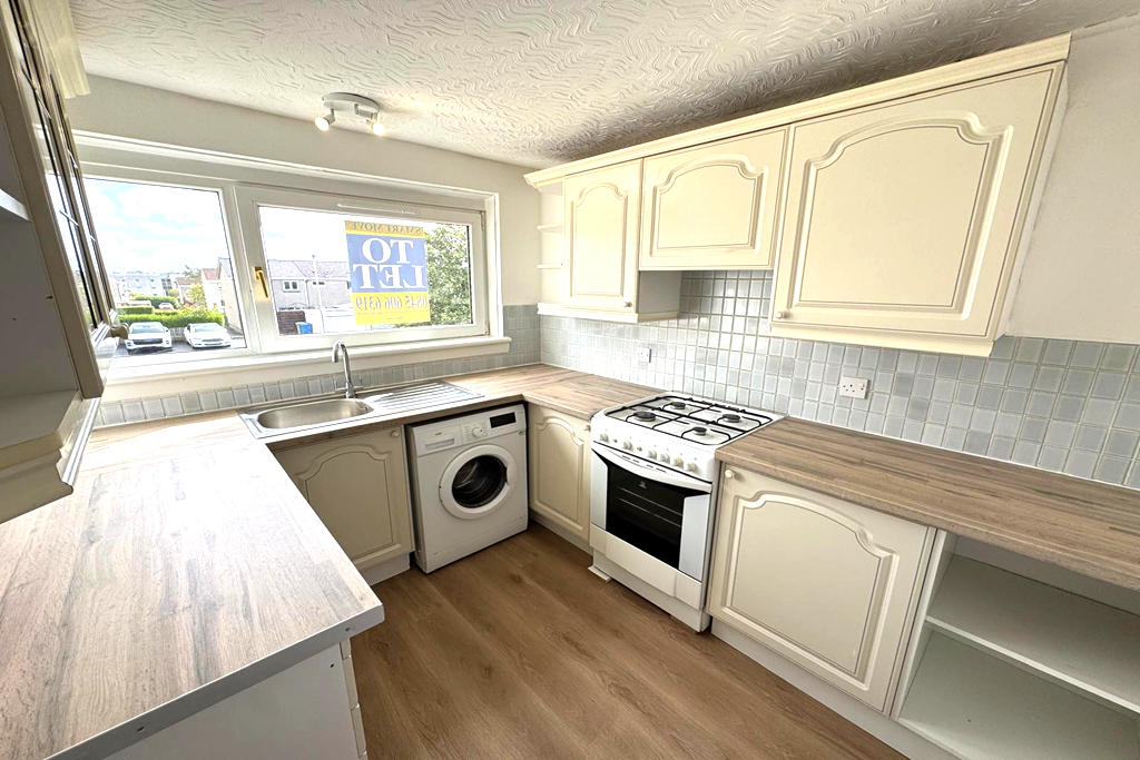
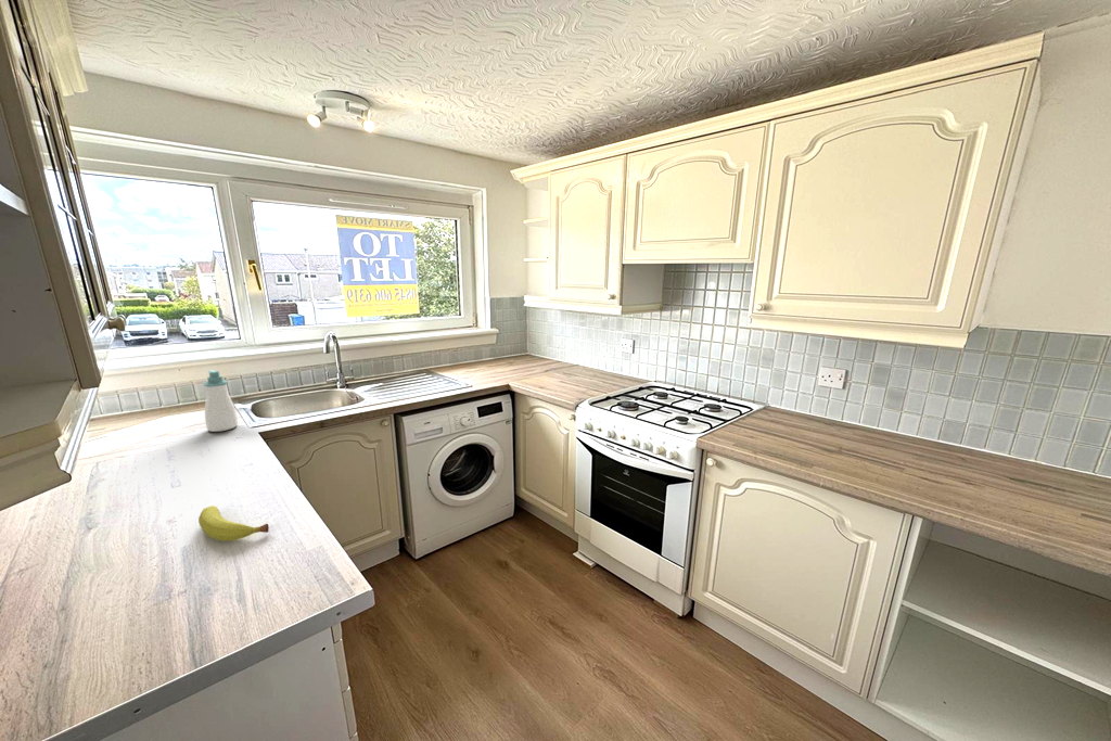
+ soap bottle (218, 399)
+ fruit (229, 521)
